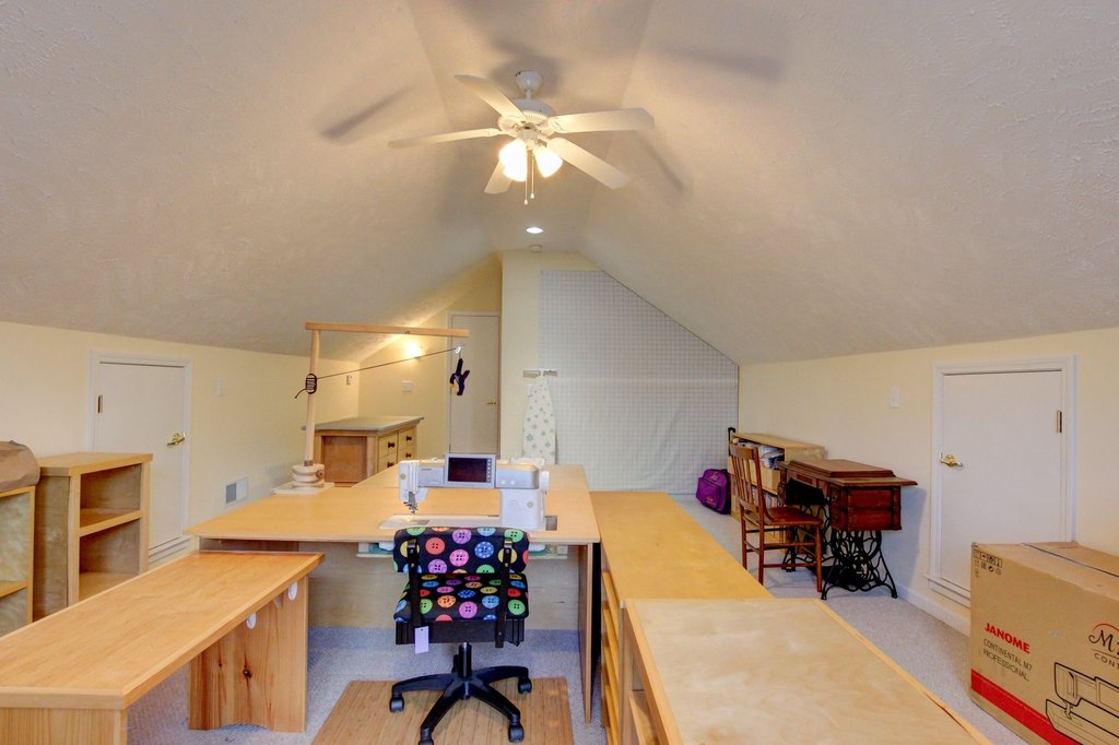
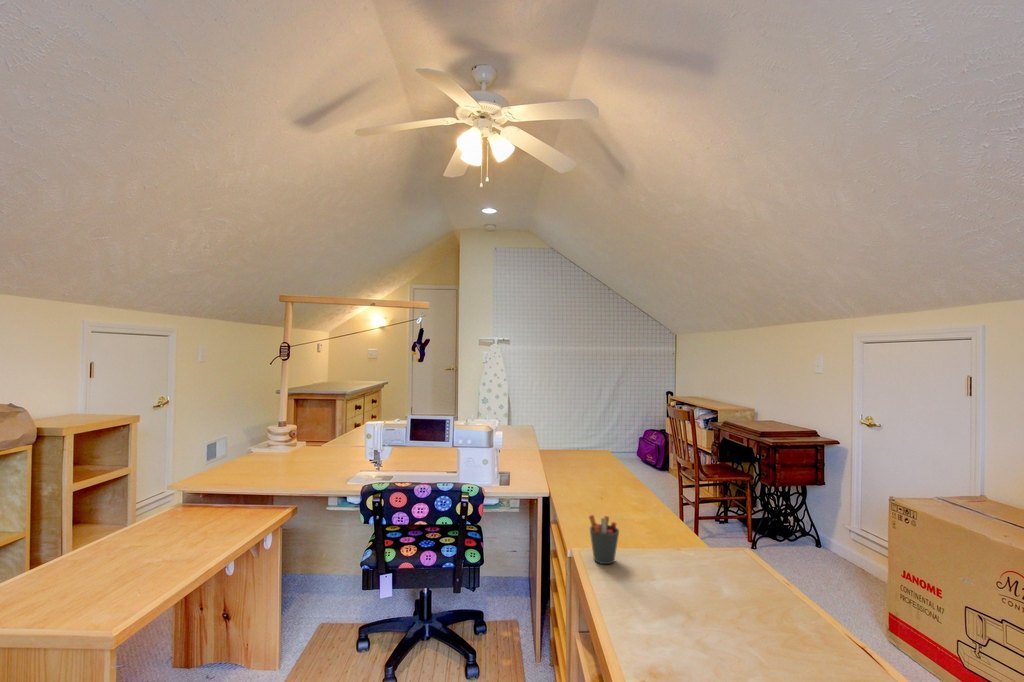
+ pen holder (603, 536)
